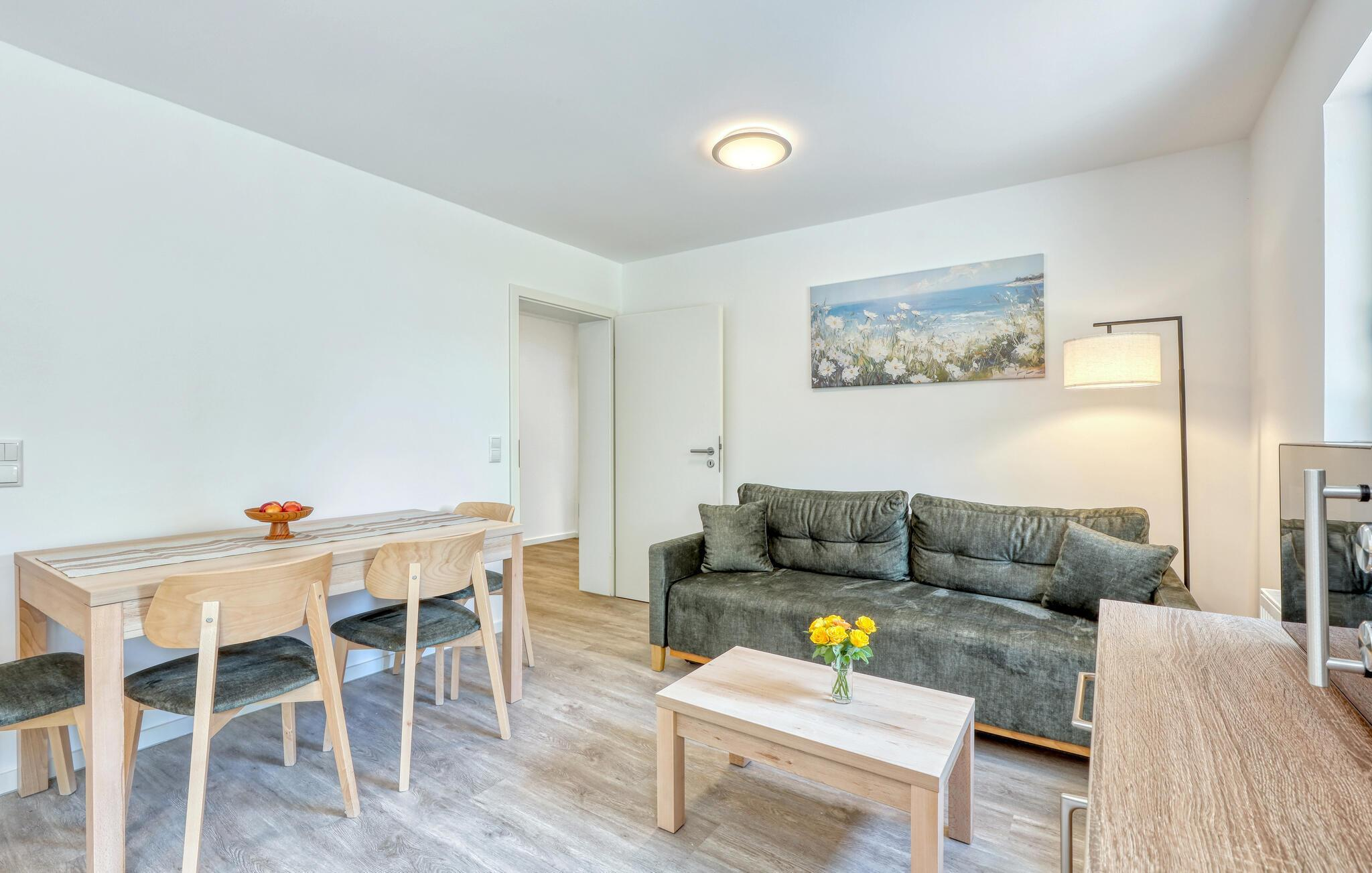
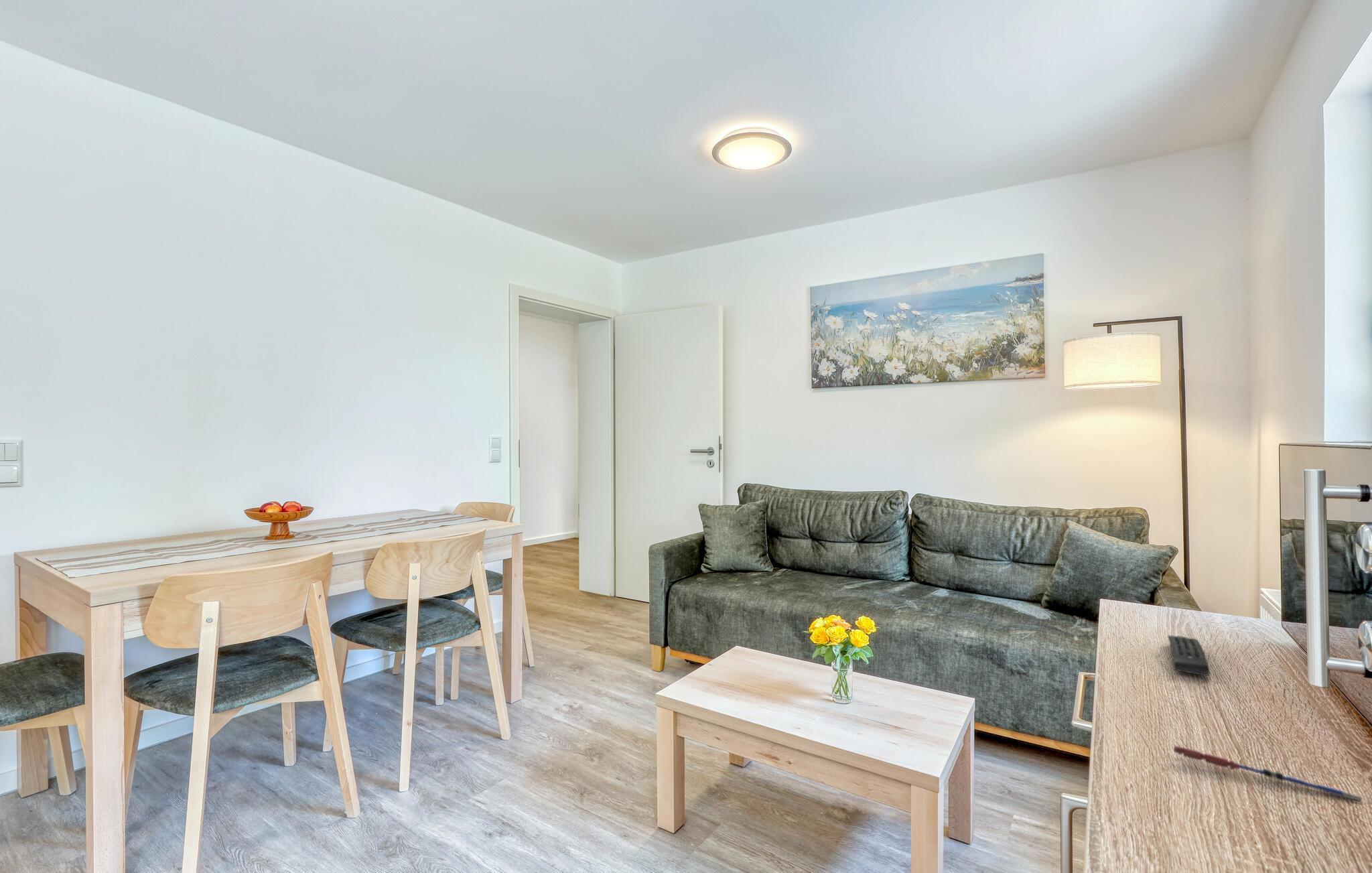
+ remote control (1186, 651)
+ pen (1261, 770)
